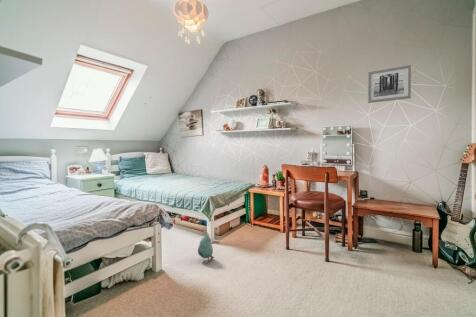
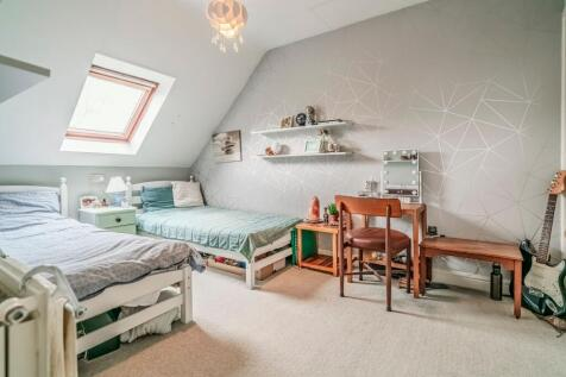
- plush toy (206, 245)
- wall art (388, 84)
